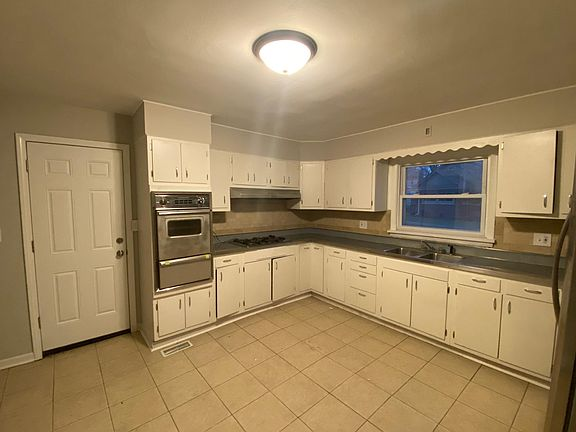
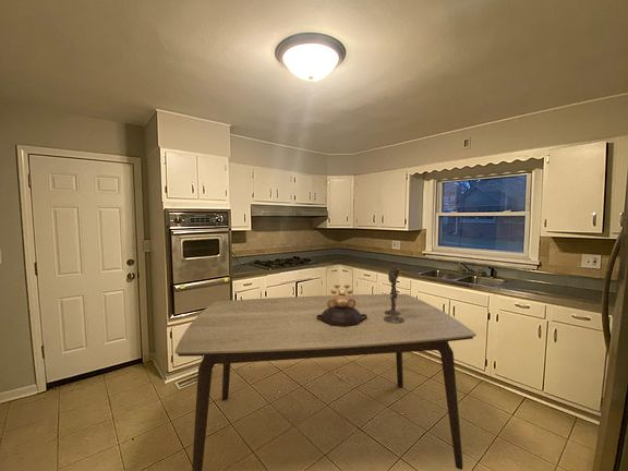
+ decorative bowl (341, 302)
+ dining table (323, 357)
+ candlestick (392, 291)
